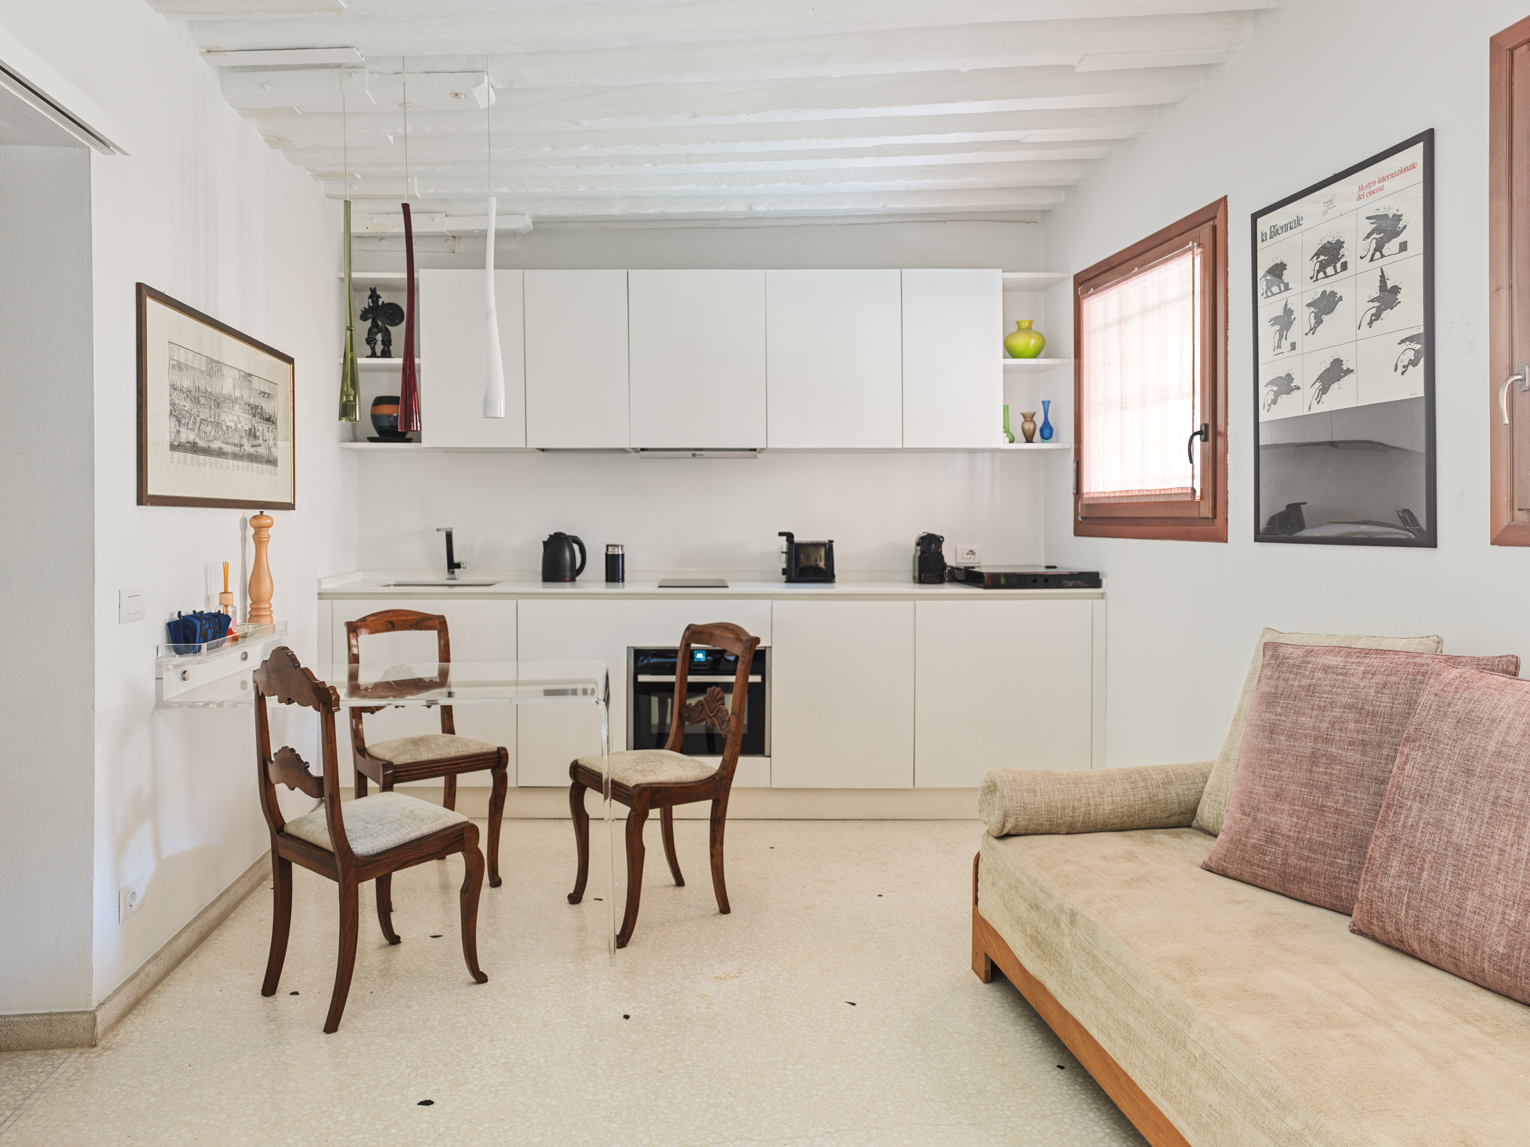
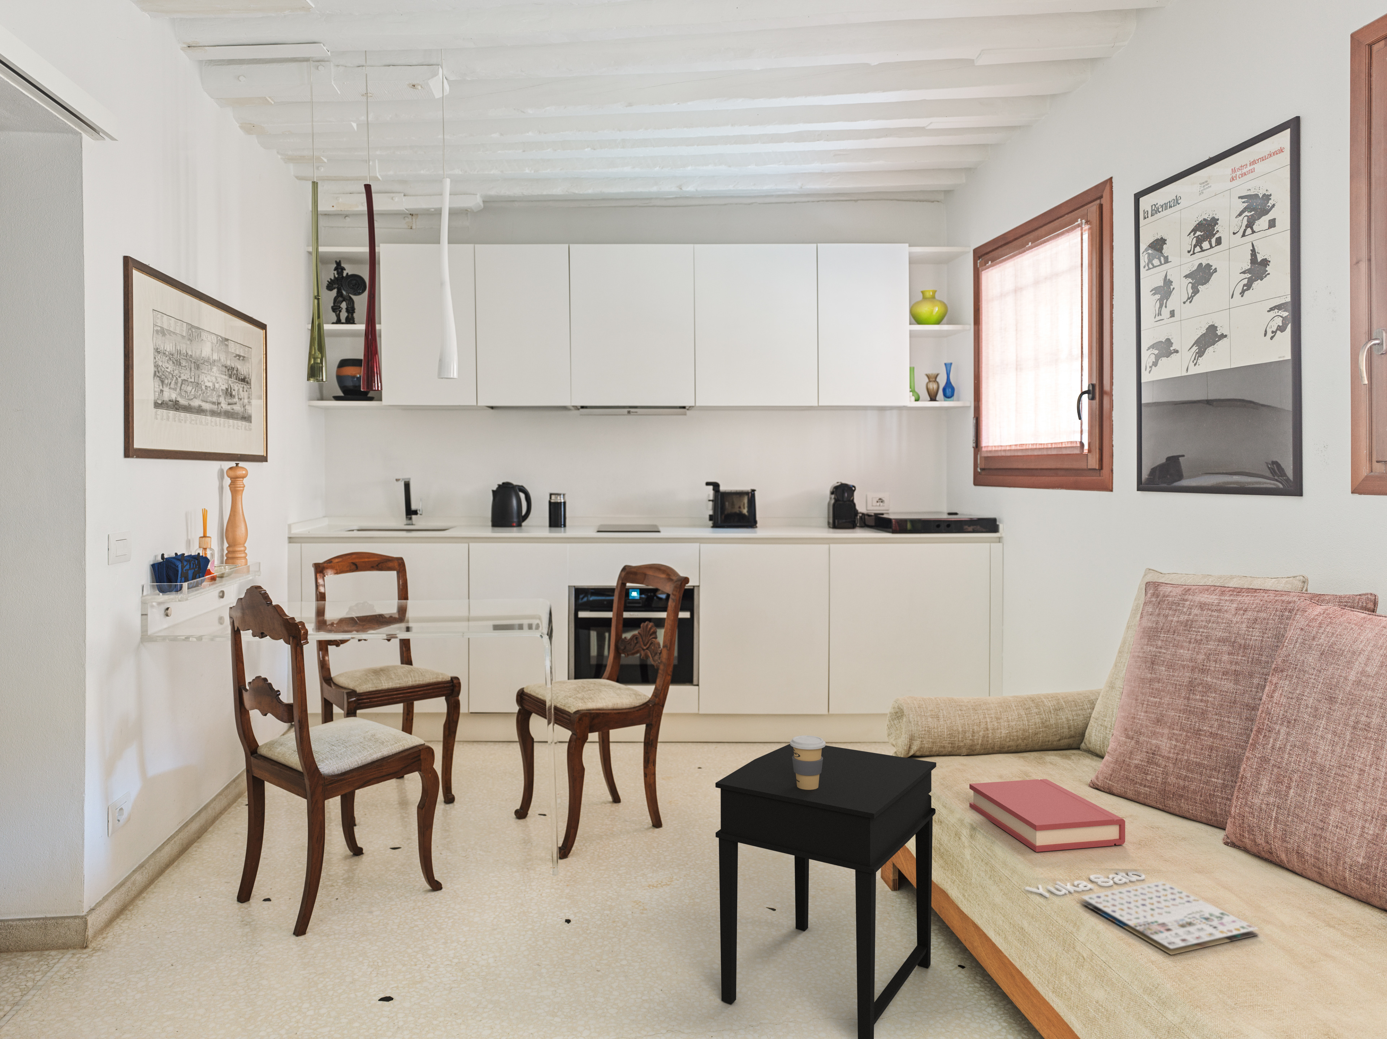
+ coffee cup (808, 762)
+ hardback book (1042, 812)
+ magazine (1137, 907)
+ side table (831, 864)
